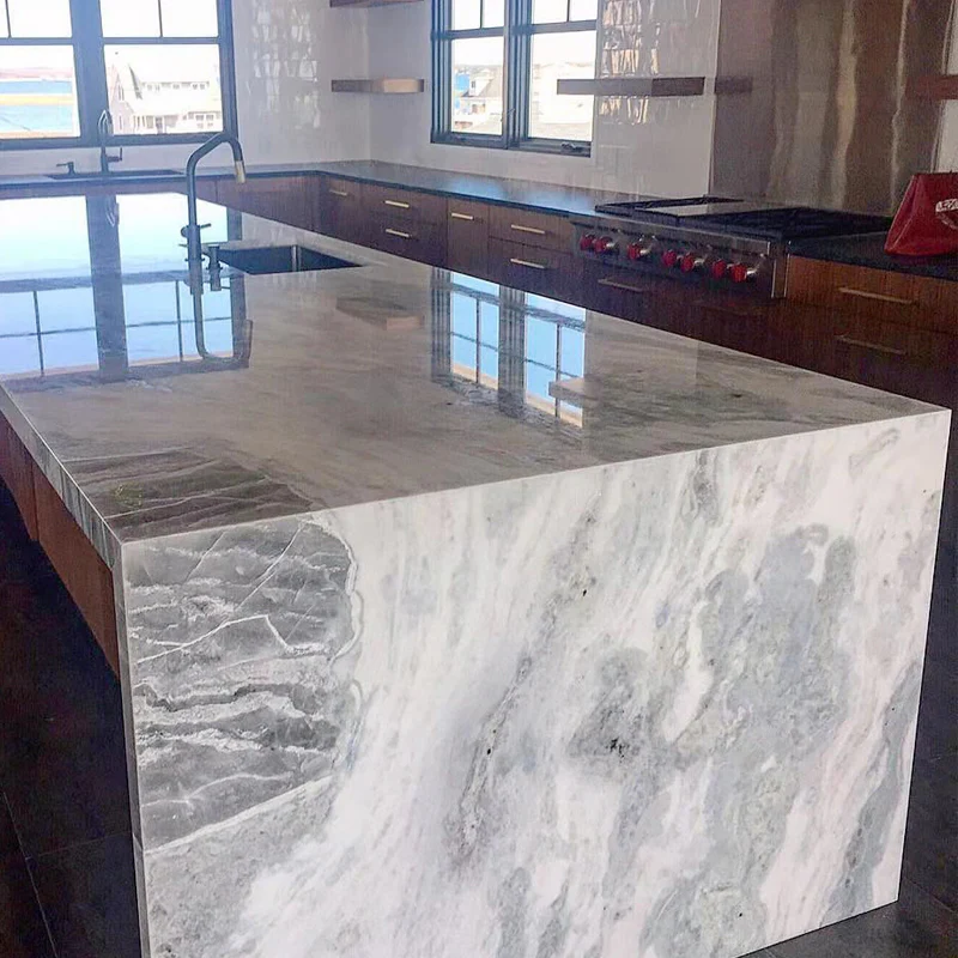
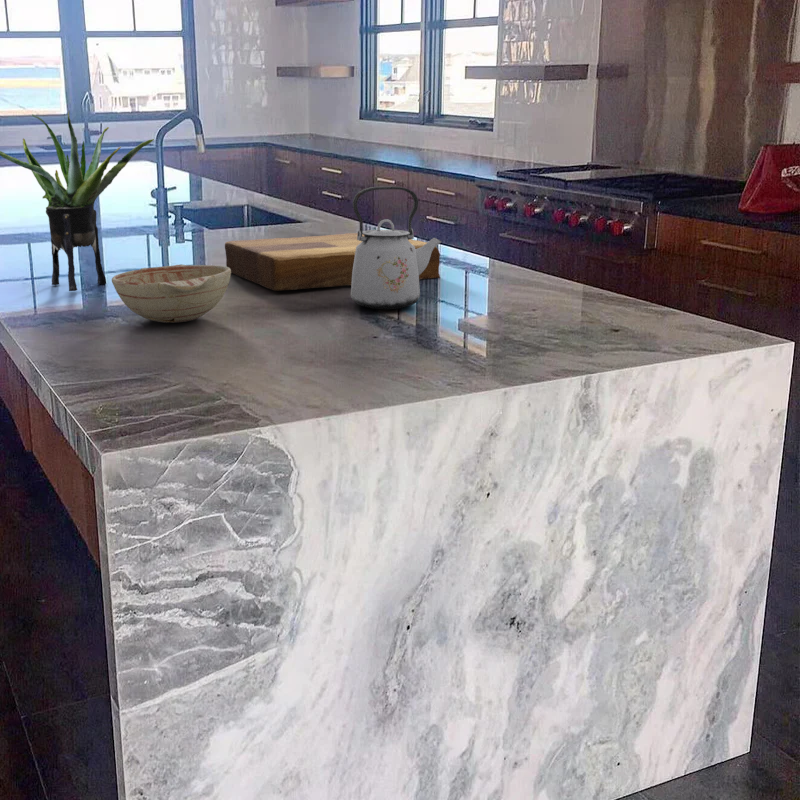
+ cutting board (332, 257)
+ decorative bowl (173, 293)
+ potted plant (74, 199)
+ kettle (397, 246)
